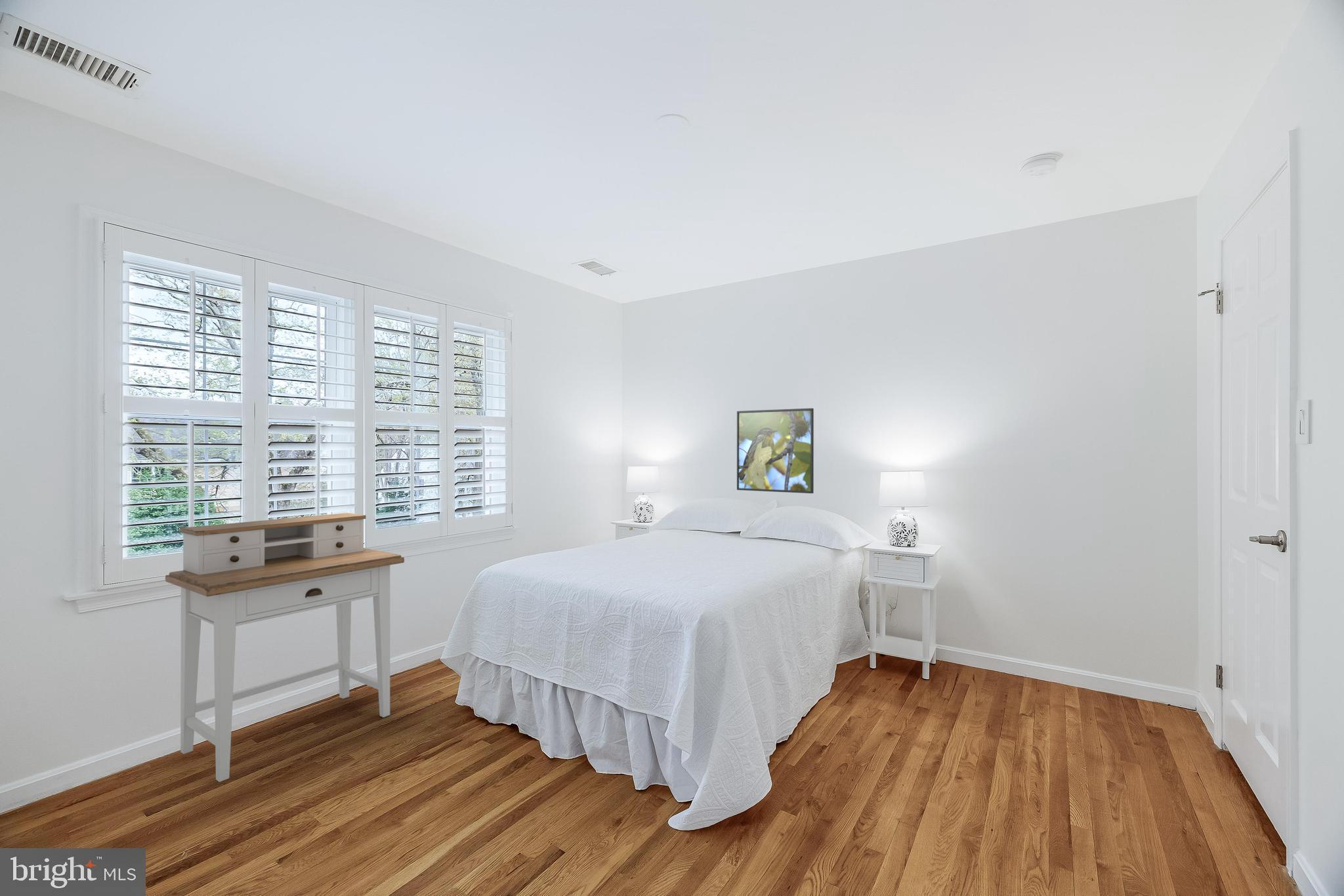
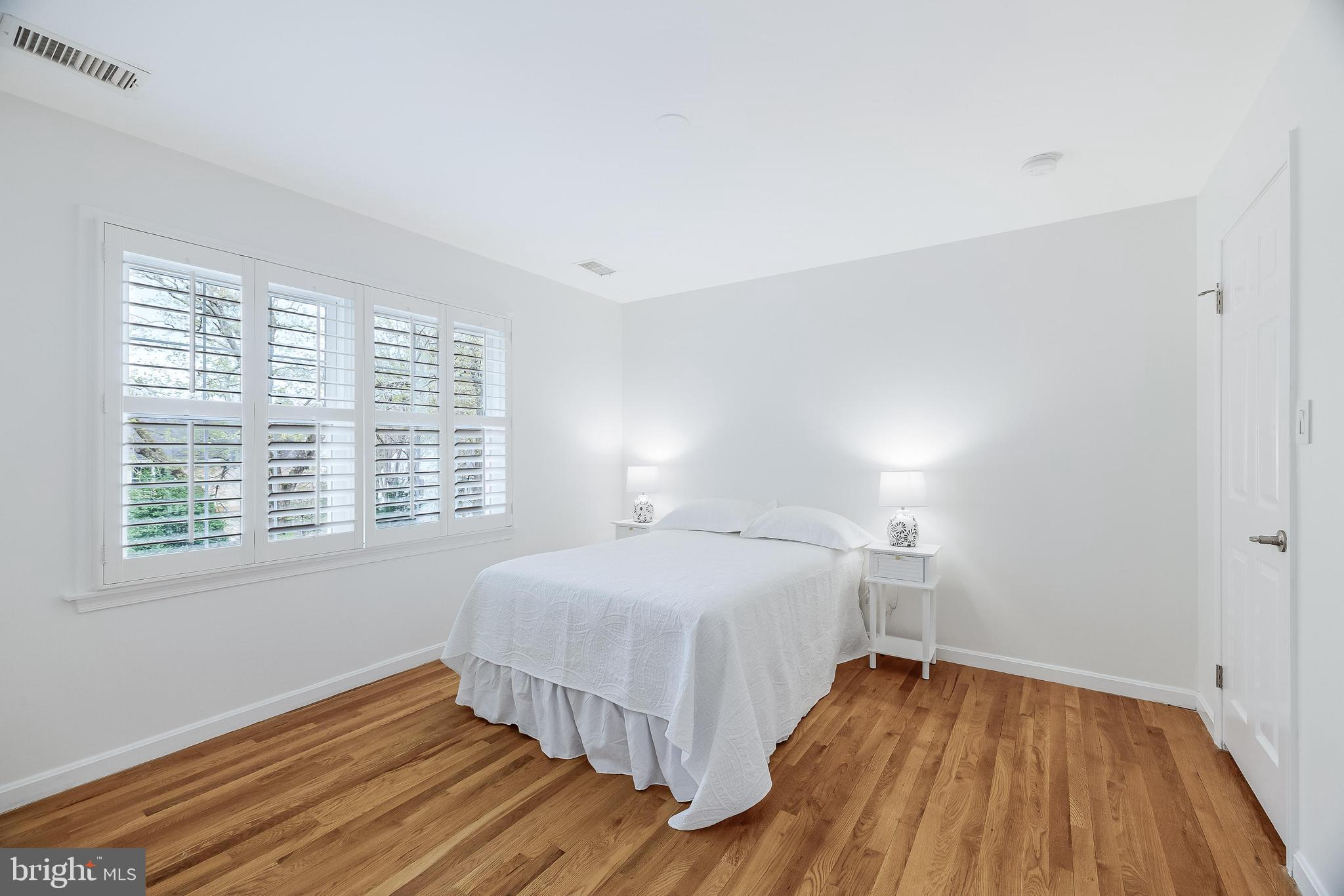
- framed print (774, 451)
- desk (290, 614)
